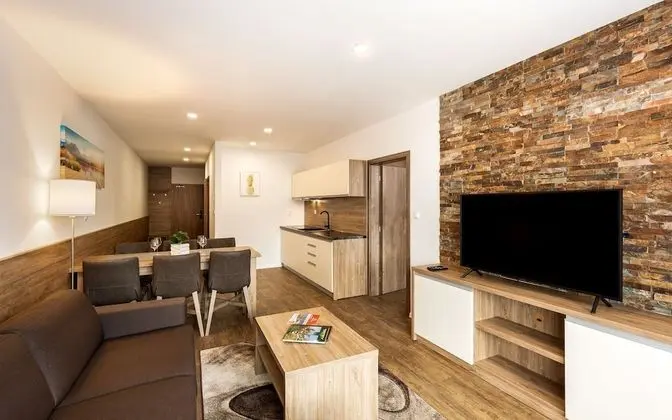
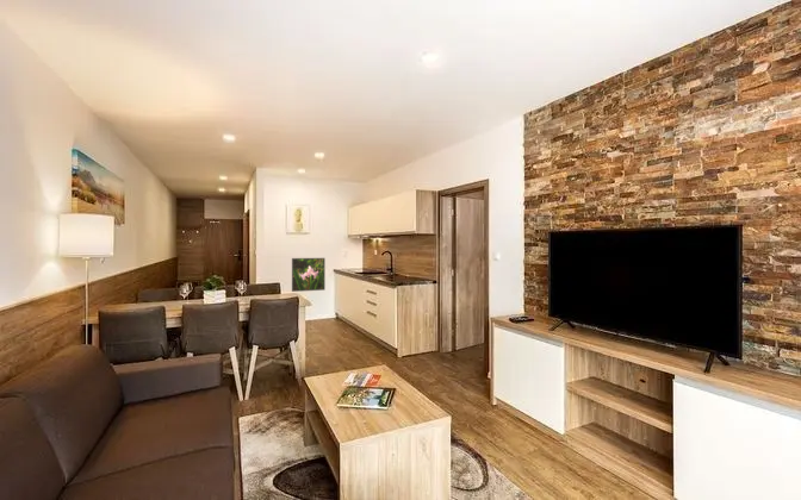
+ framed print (308, 274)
